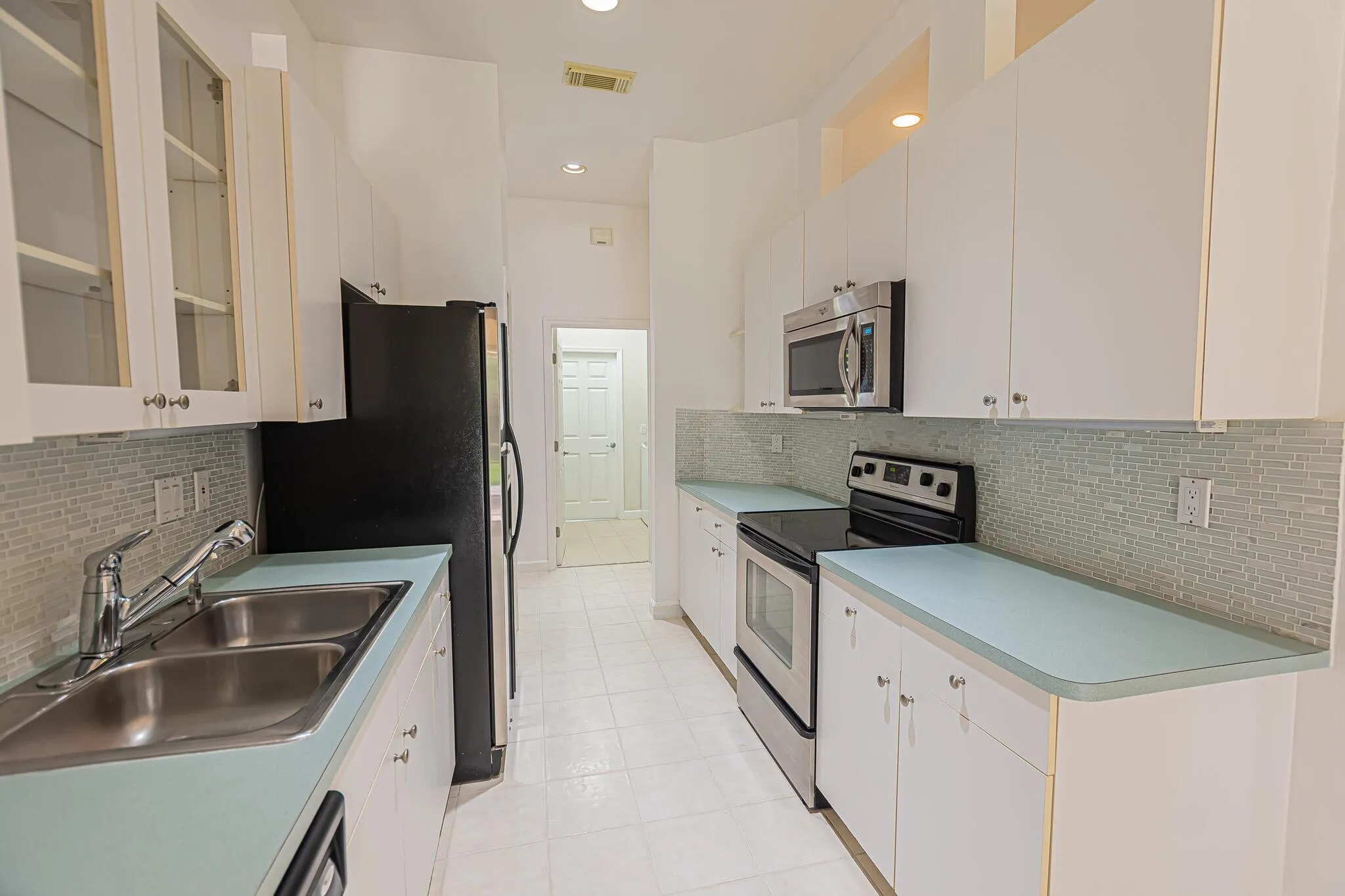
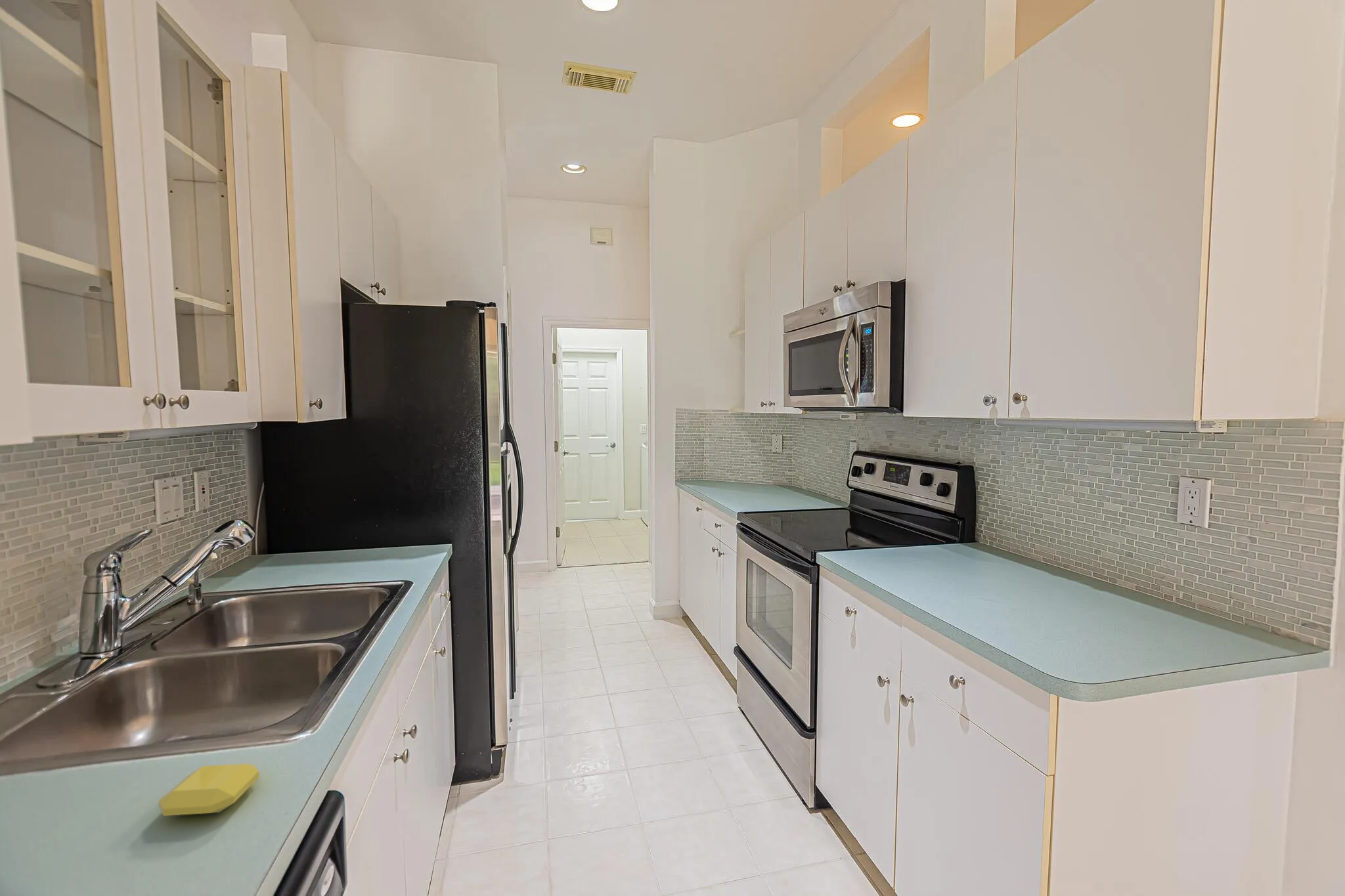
+ soap bar (211, 788)
